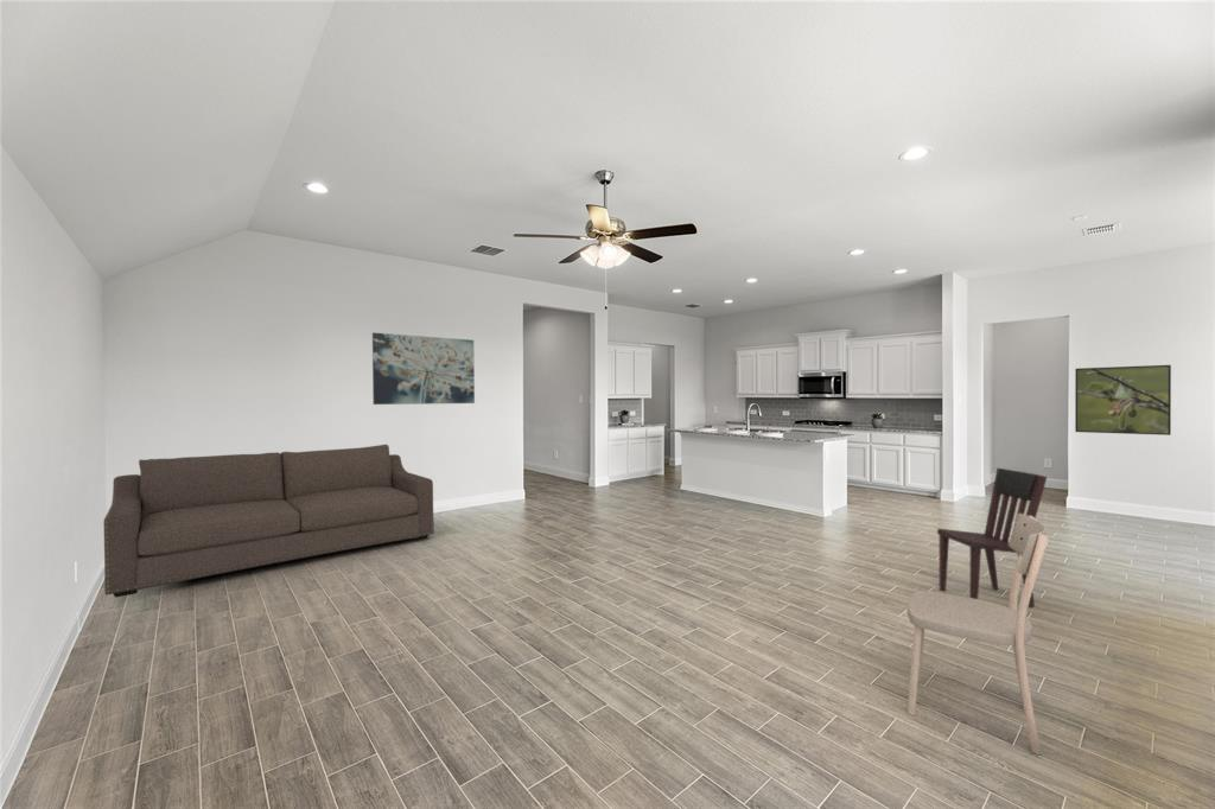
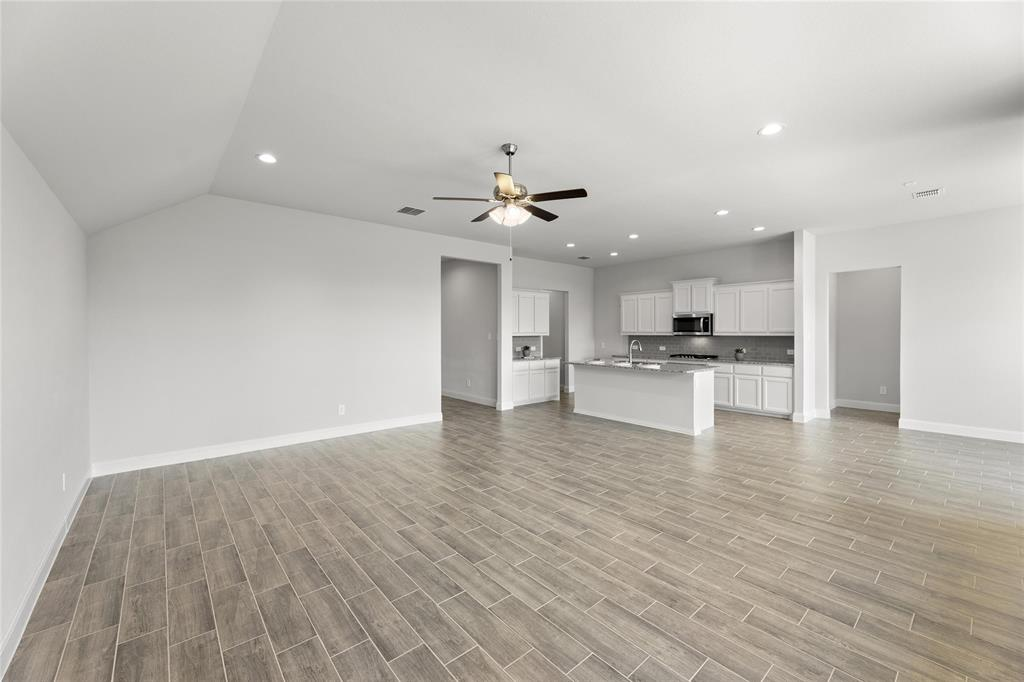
- dining chair (988, 534)
- dining chair (972, 614)
- wall art (426, 370)
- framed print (1120, 400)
- sofa (287, 502)
